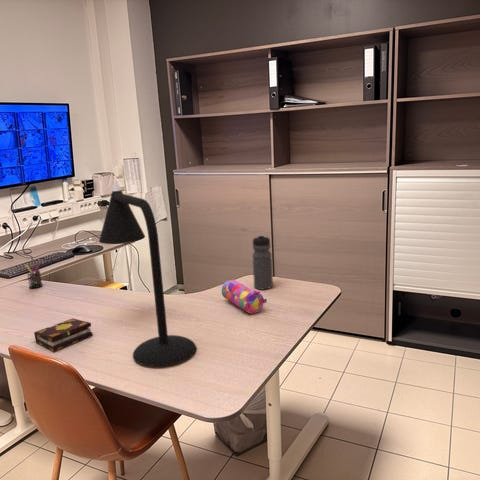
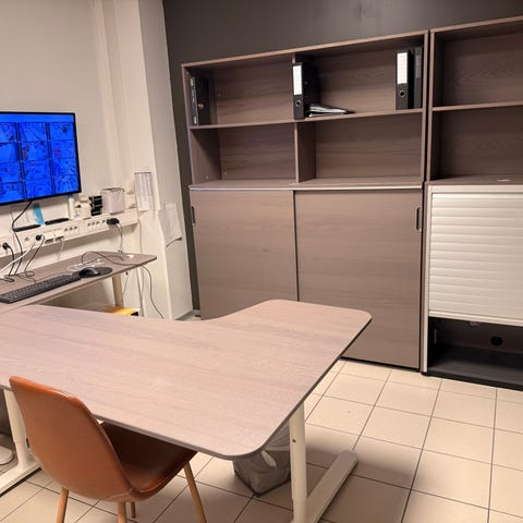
- pencil case (242, 295)
- pen holder (35, 273)
- water bottle (262, 260)
- book (63, 332)
- desk lamp (151, 261)
